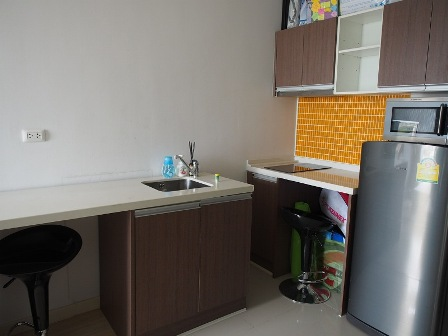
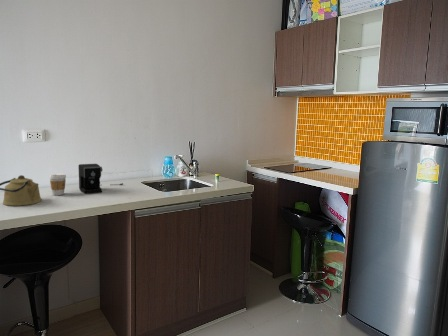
+ kettle (23, 188)
+ coffee cup (58, 183)
+ coffee maker (100, 176)
